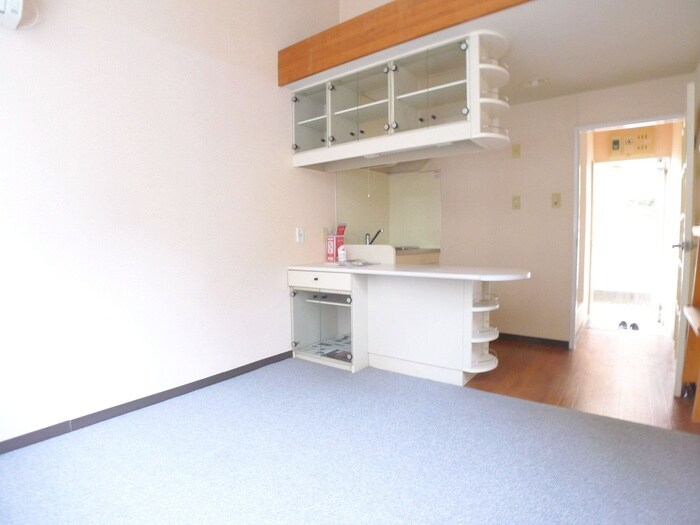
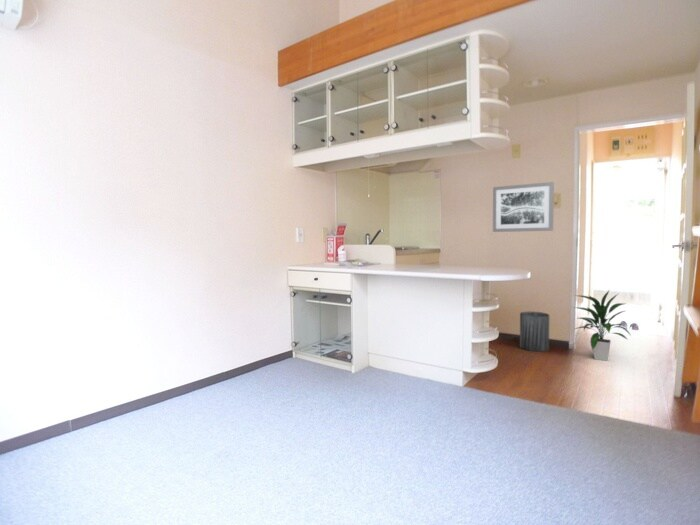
+ trash can (534, 330)
+ indoor plant (600, 324)
+ wall art (521, 208)
